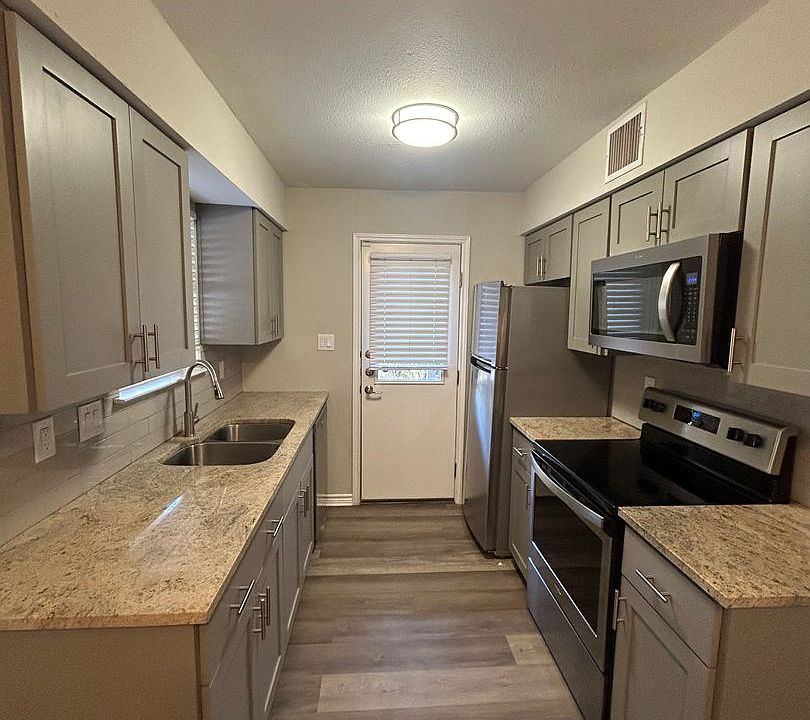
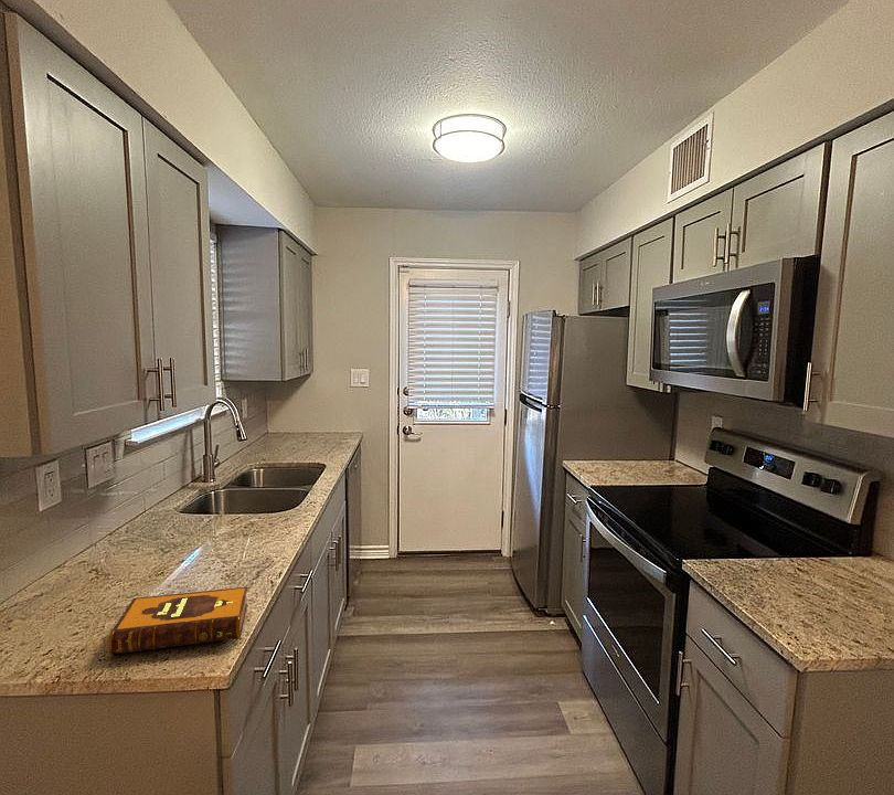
+ hardback book (184, 618)
